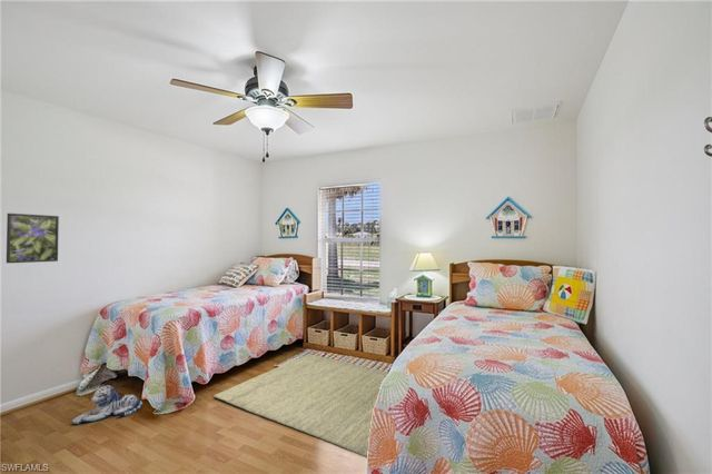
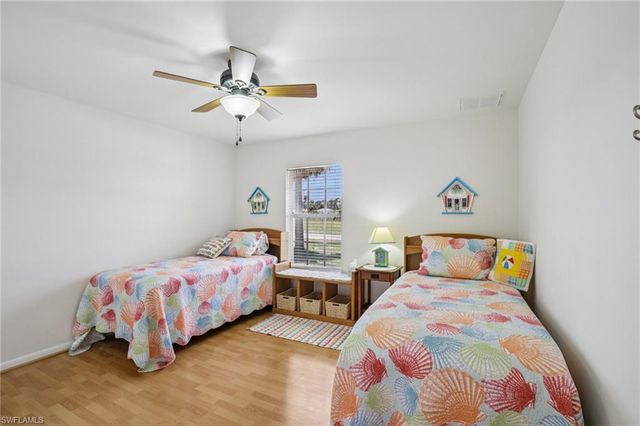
- plush toy (109, 399)
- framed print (33, 238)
- rug (347, 394)
